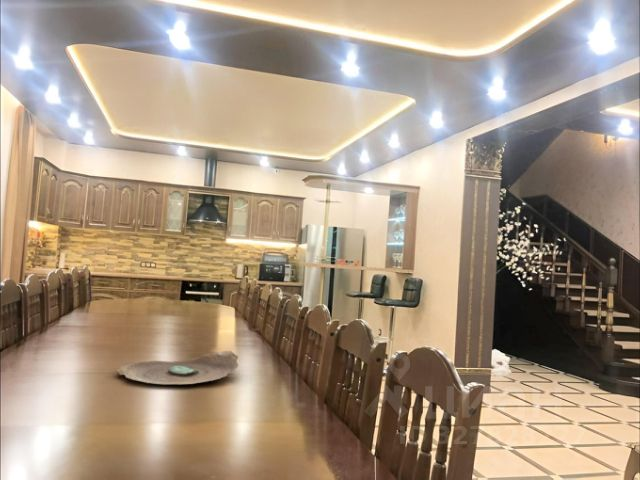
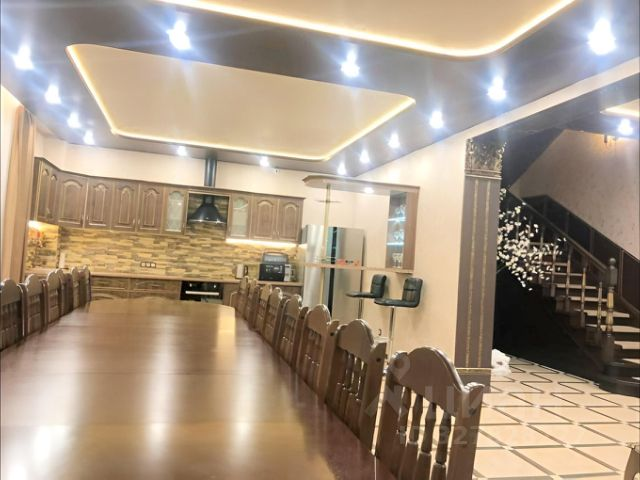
- decorative bowl (183, 365)
